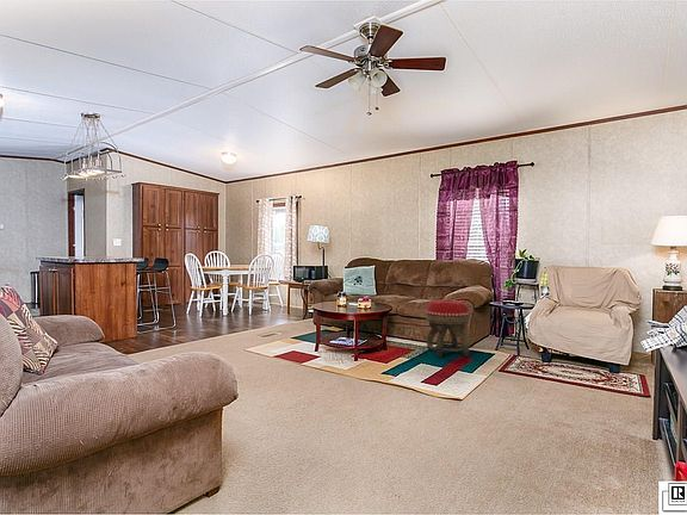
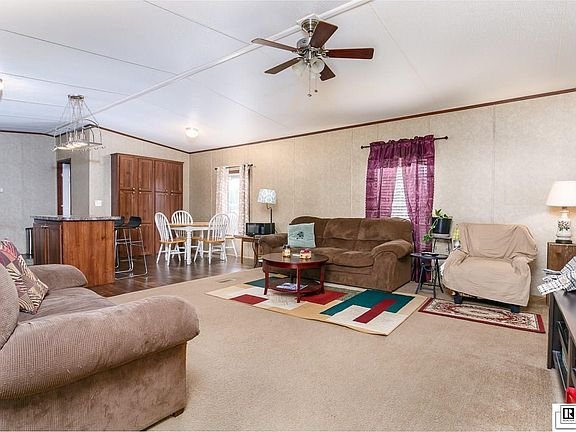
- footstool (447, 325)
